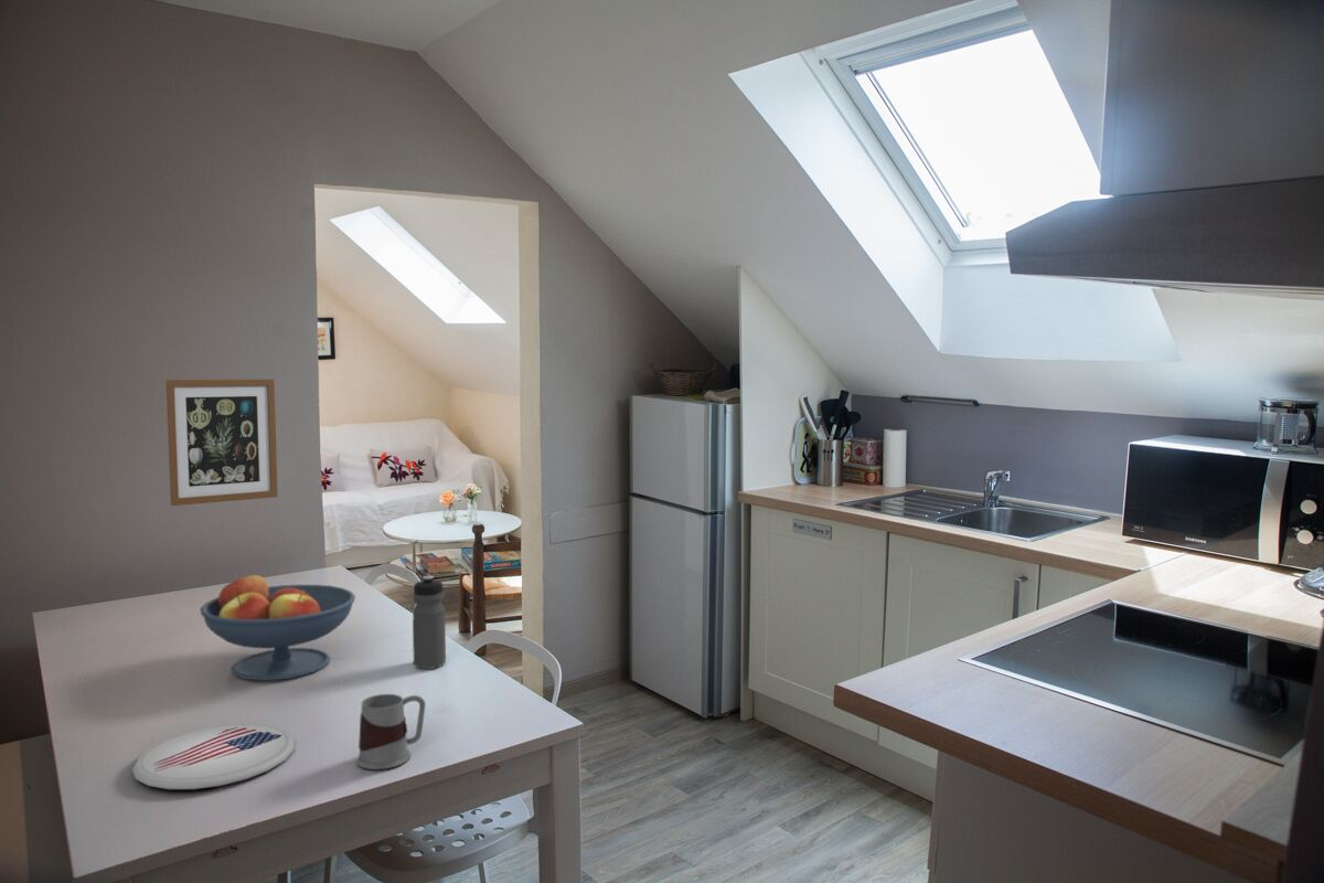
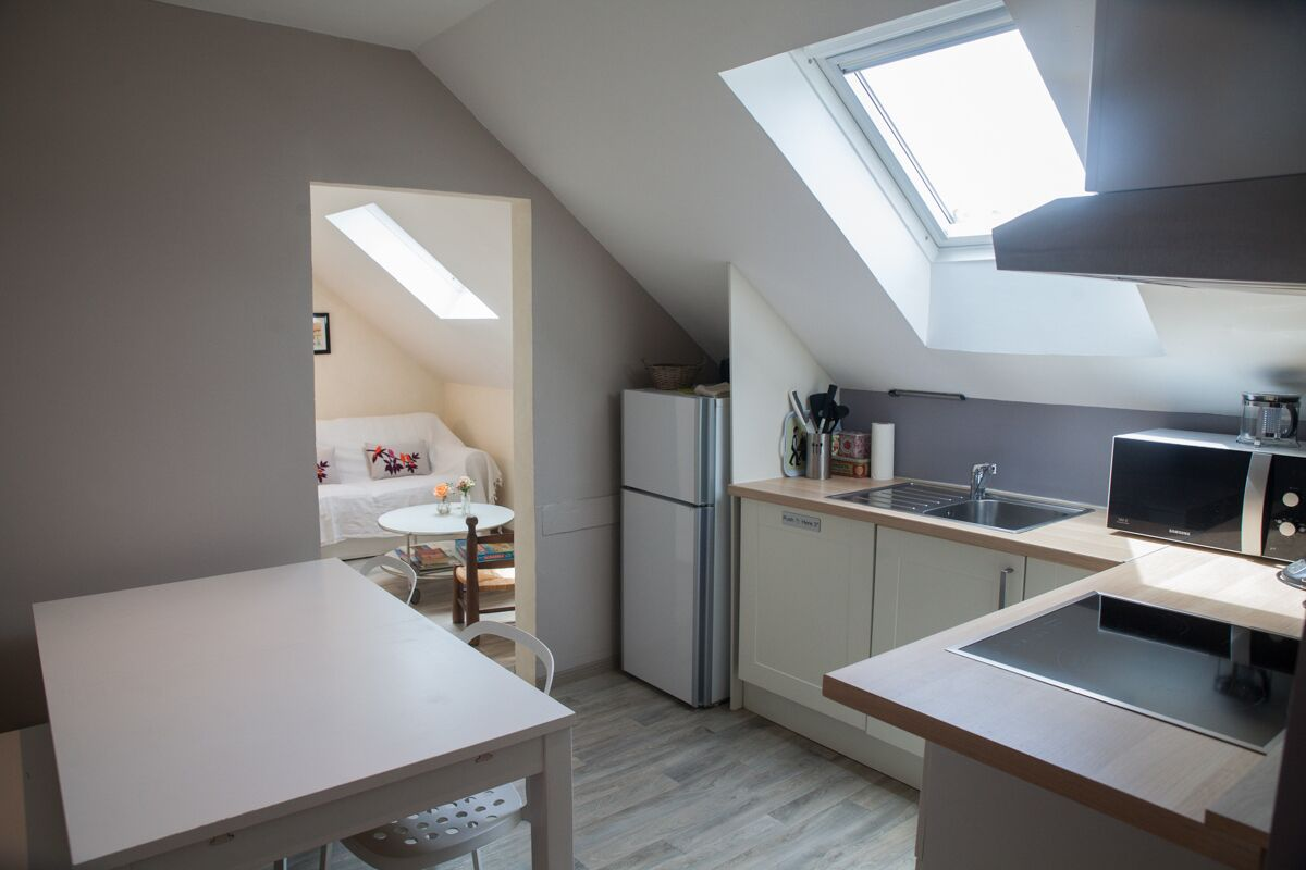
- fruit bowl (280, 621)
- mug (391, 727)
- water bottle (428, 619)
- wall art (223, 440)
- plate (216, 752)
